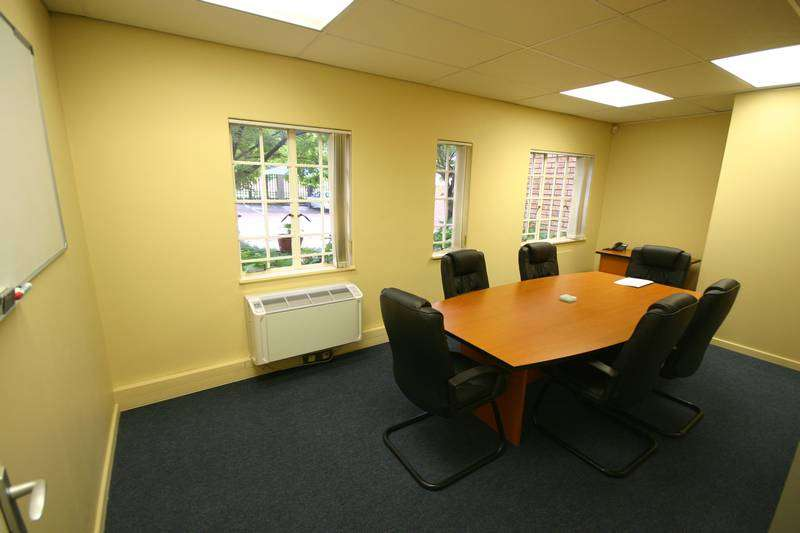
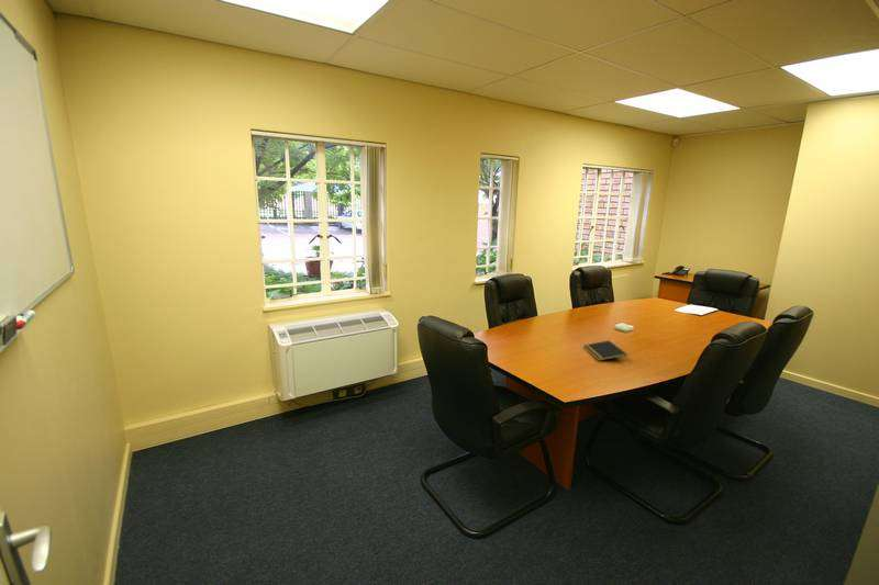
+ notepad (603, 350)
